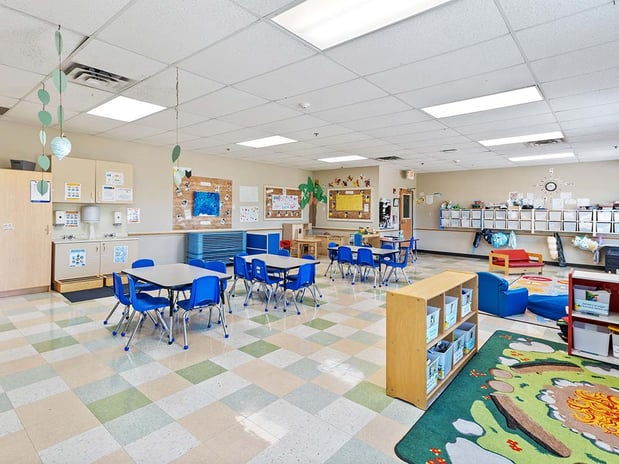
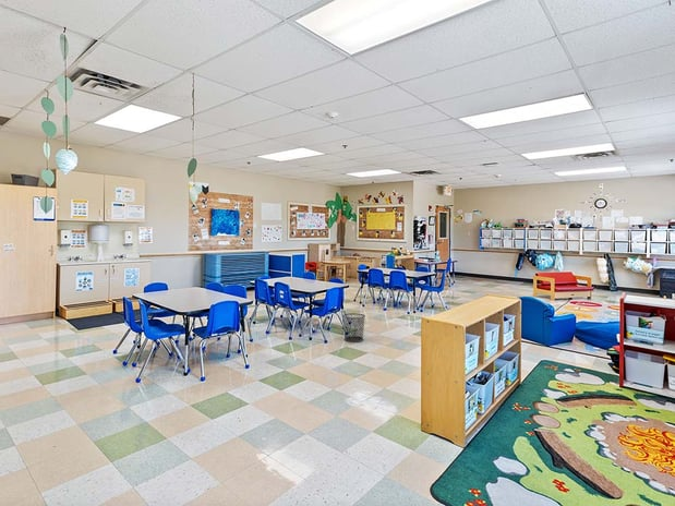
+ waste bin (353, 327)
